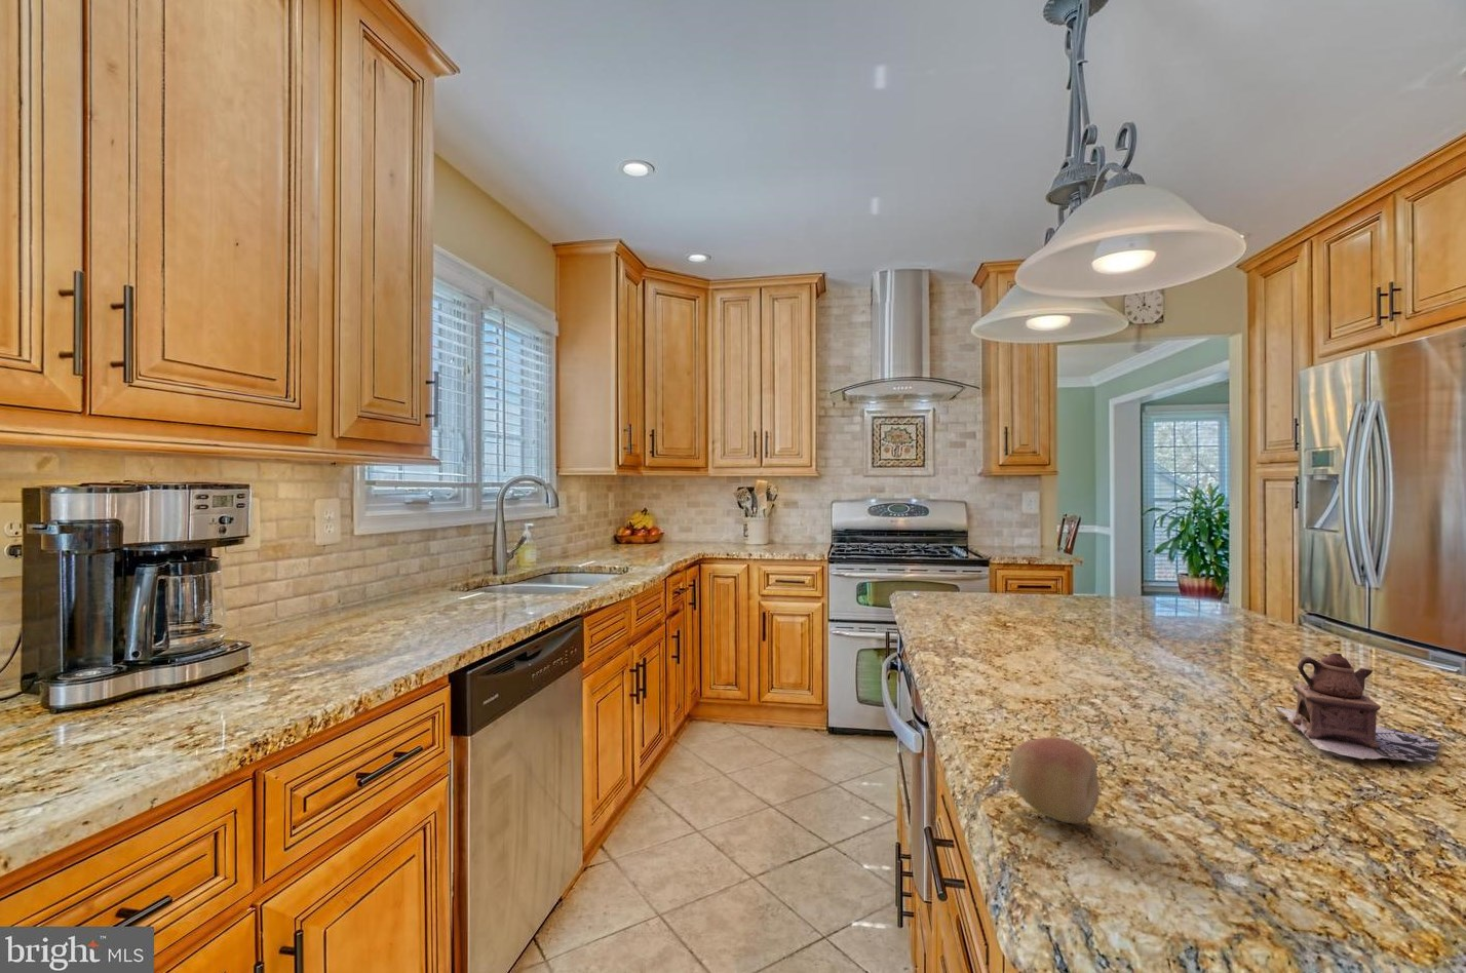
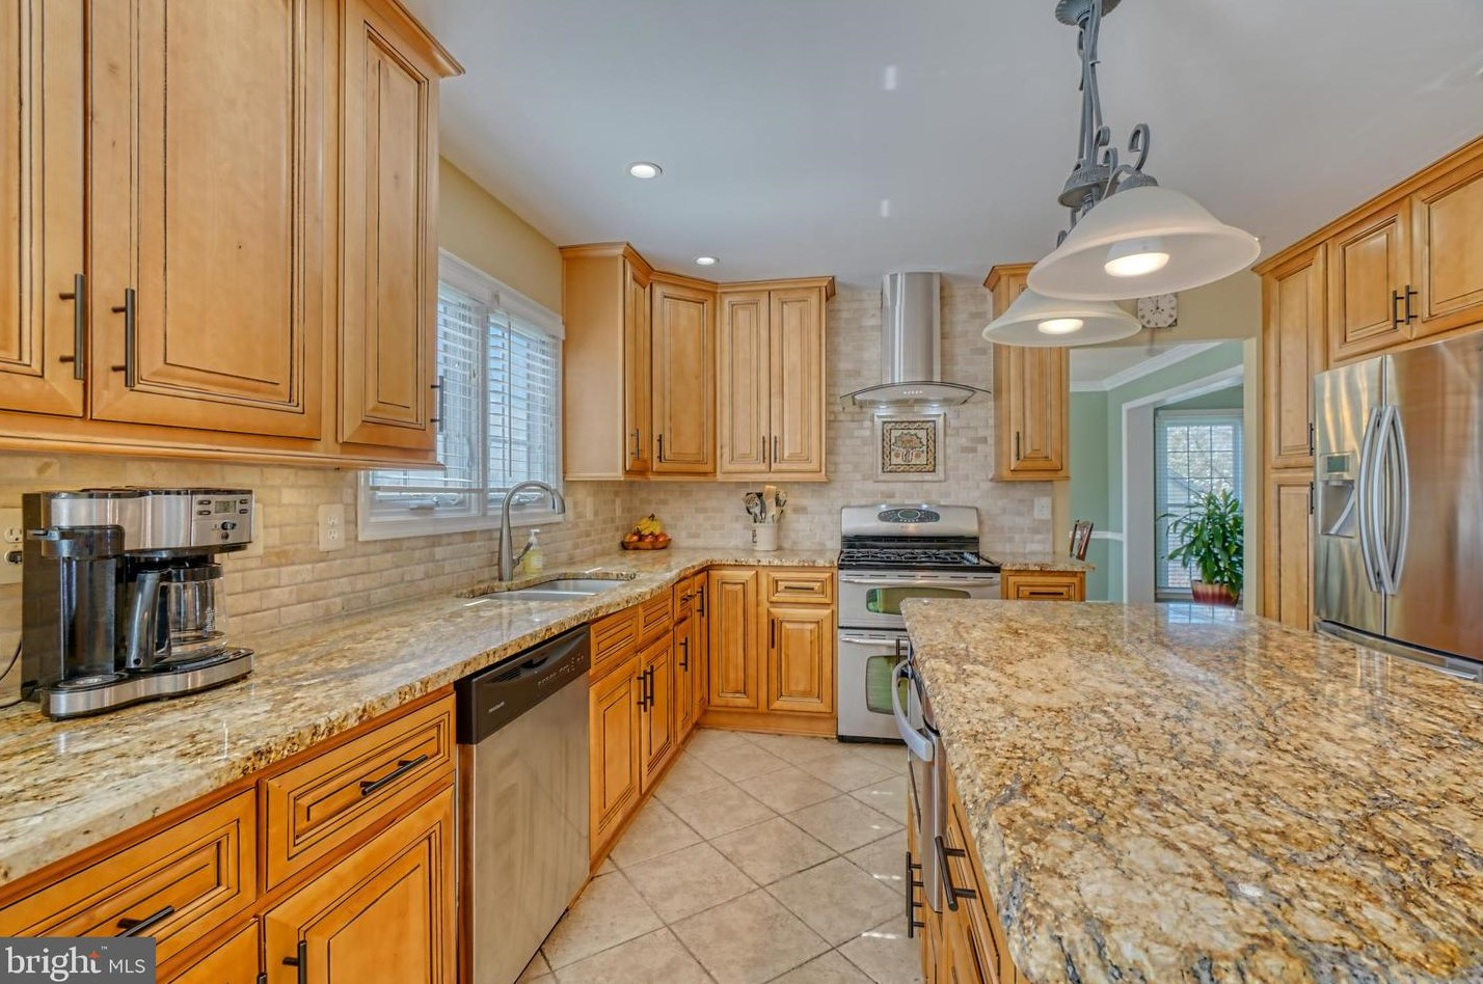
- fruit (1051, 776)
- teapot (1343, 697)
